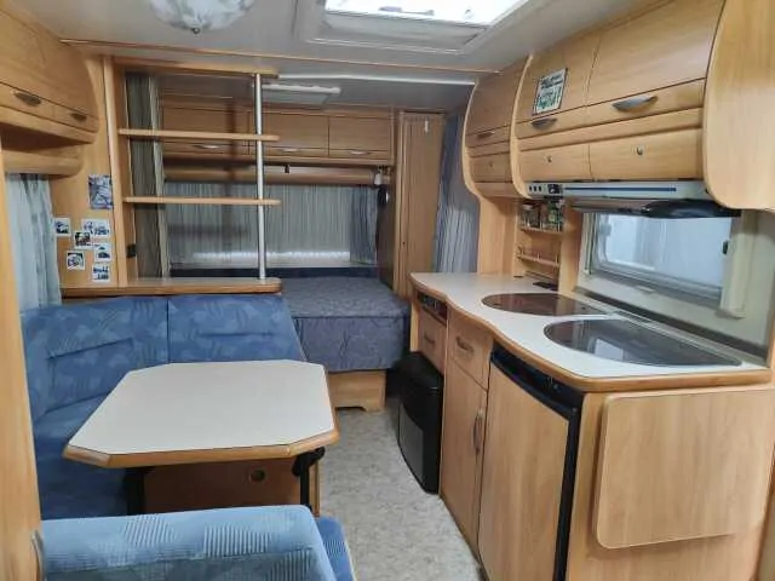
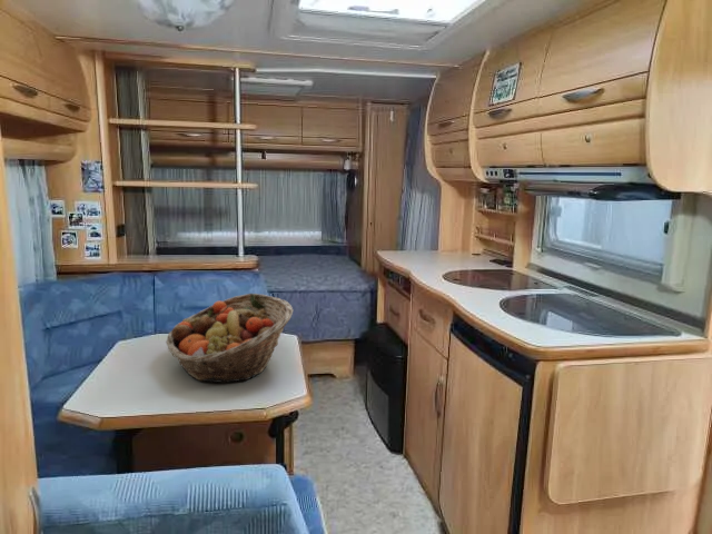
+ fruit basket (230, 334)
